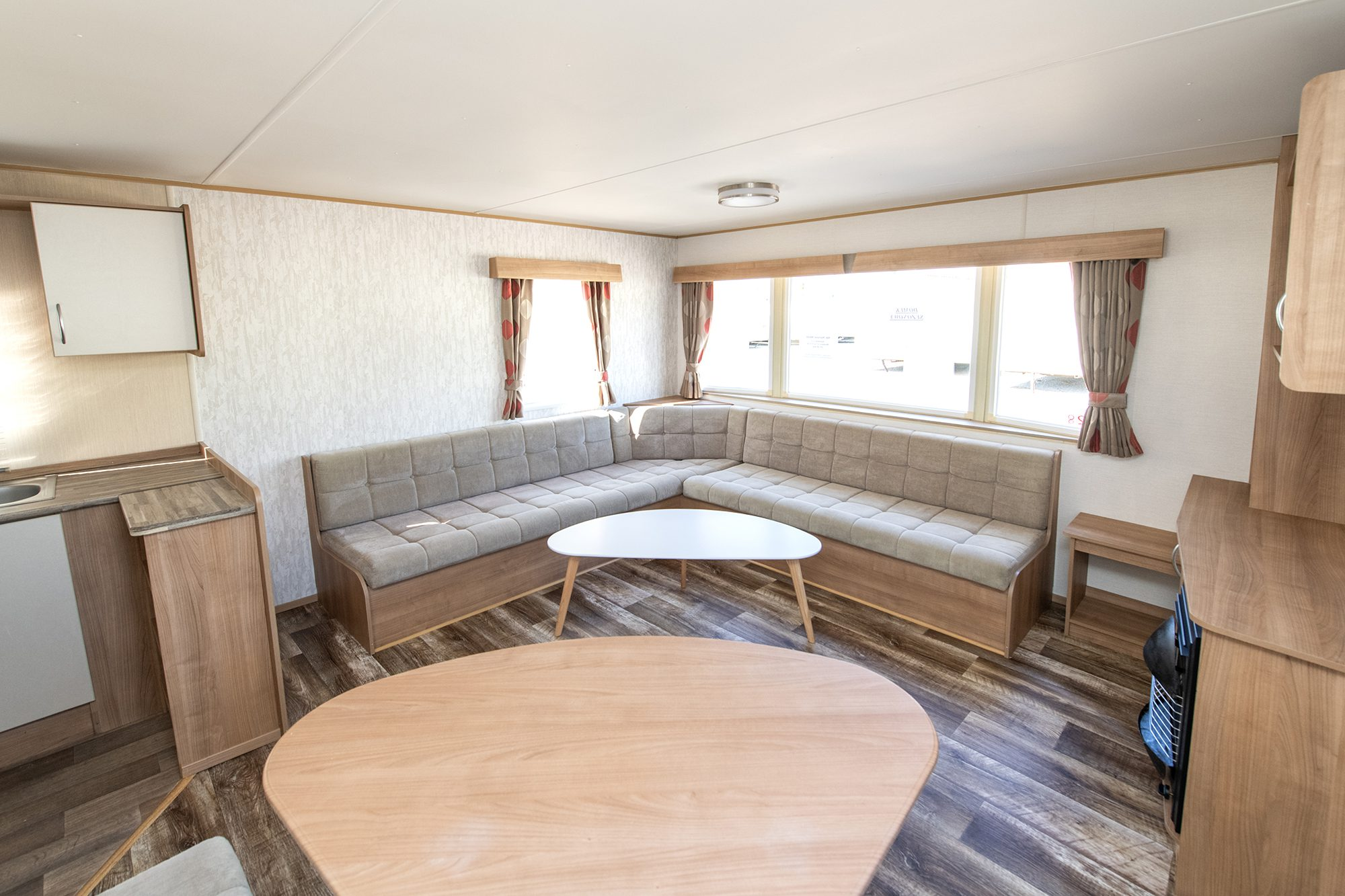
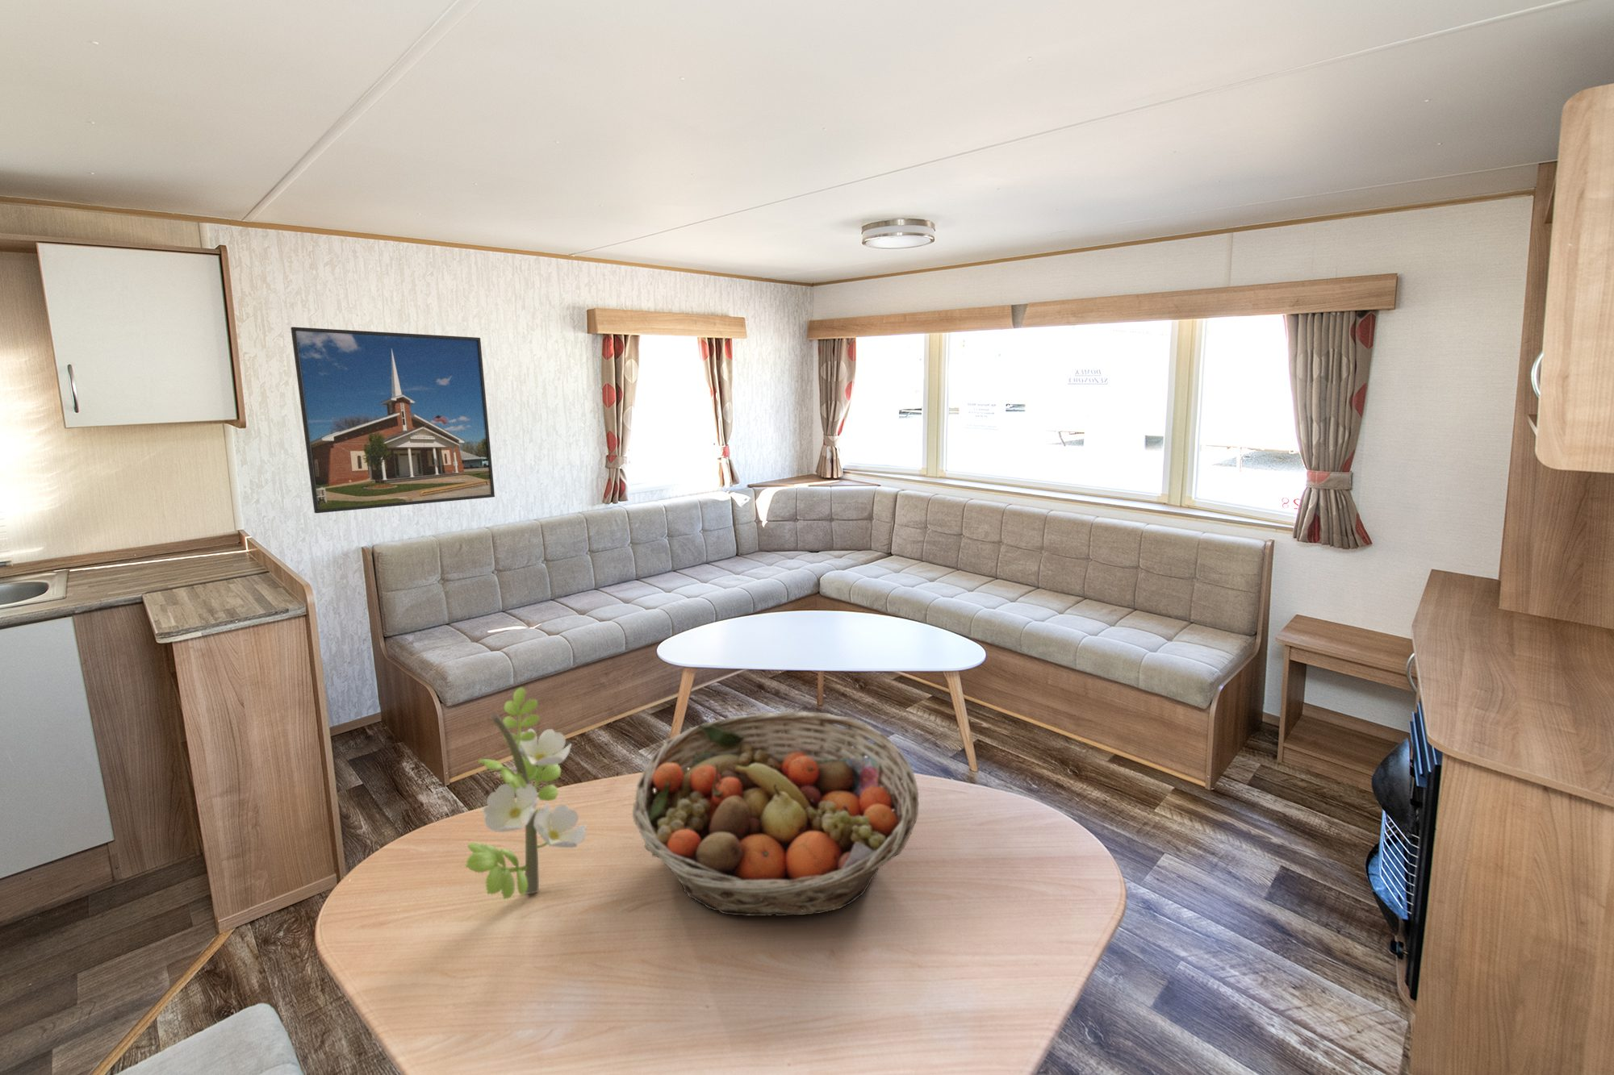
+ flower (532, 795)
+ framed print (402, 420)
+ fruit basket (776, 807)
